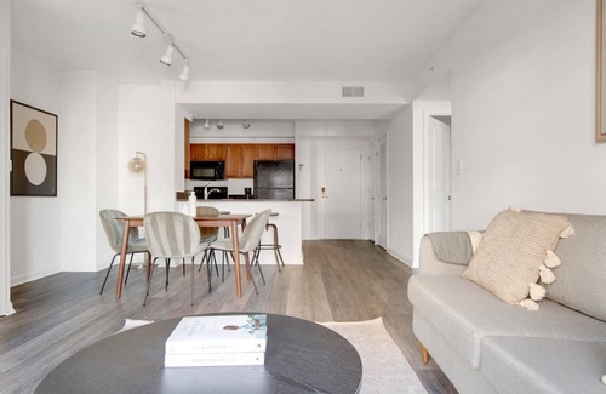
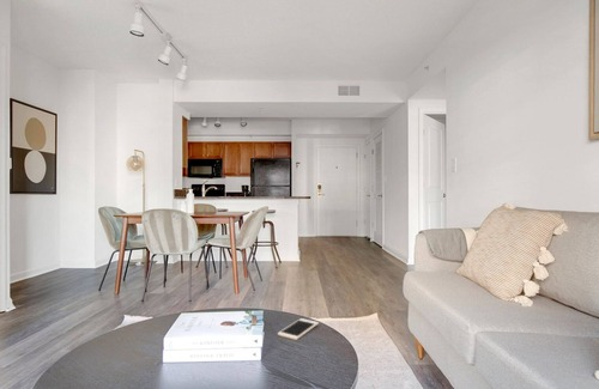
+ cell phone (298, 328)
